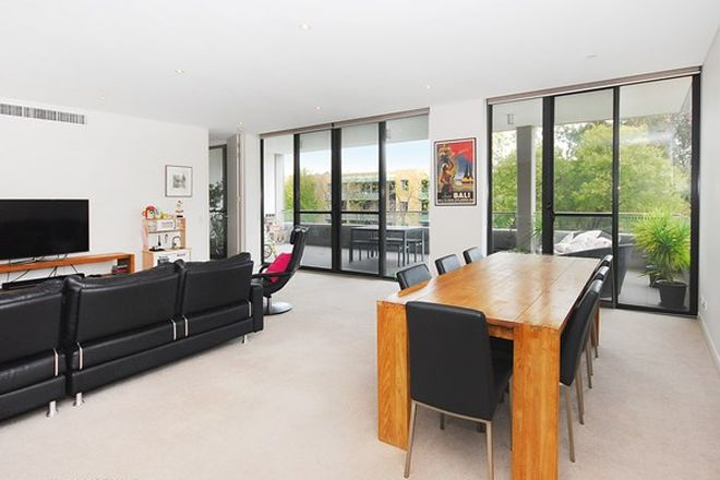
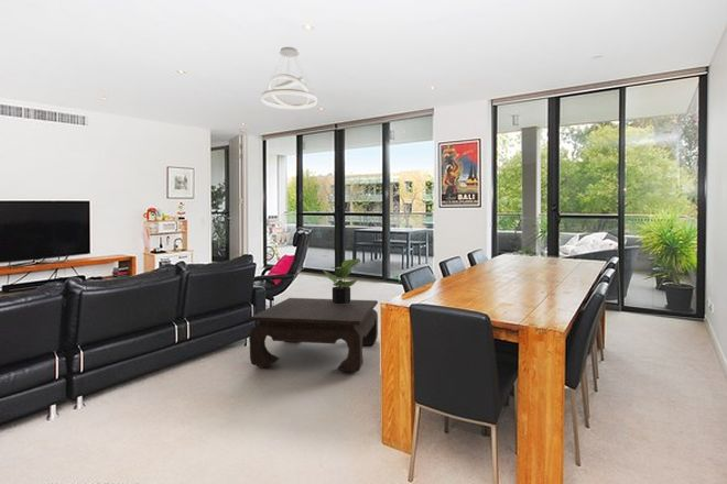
+ coffee table (319, 330)
+ pendant light (289, 77)
+ potted plant (344, 280)
